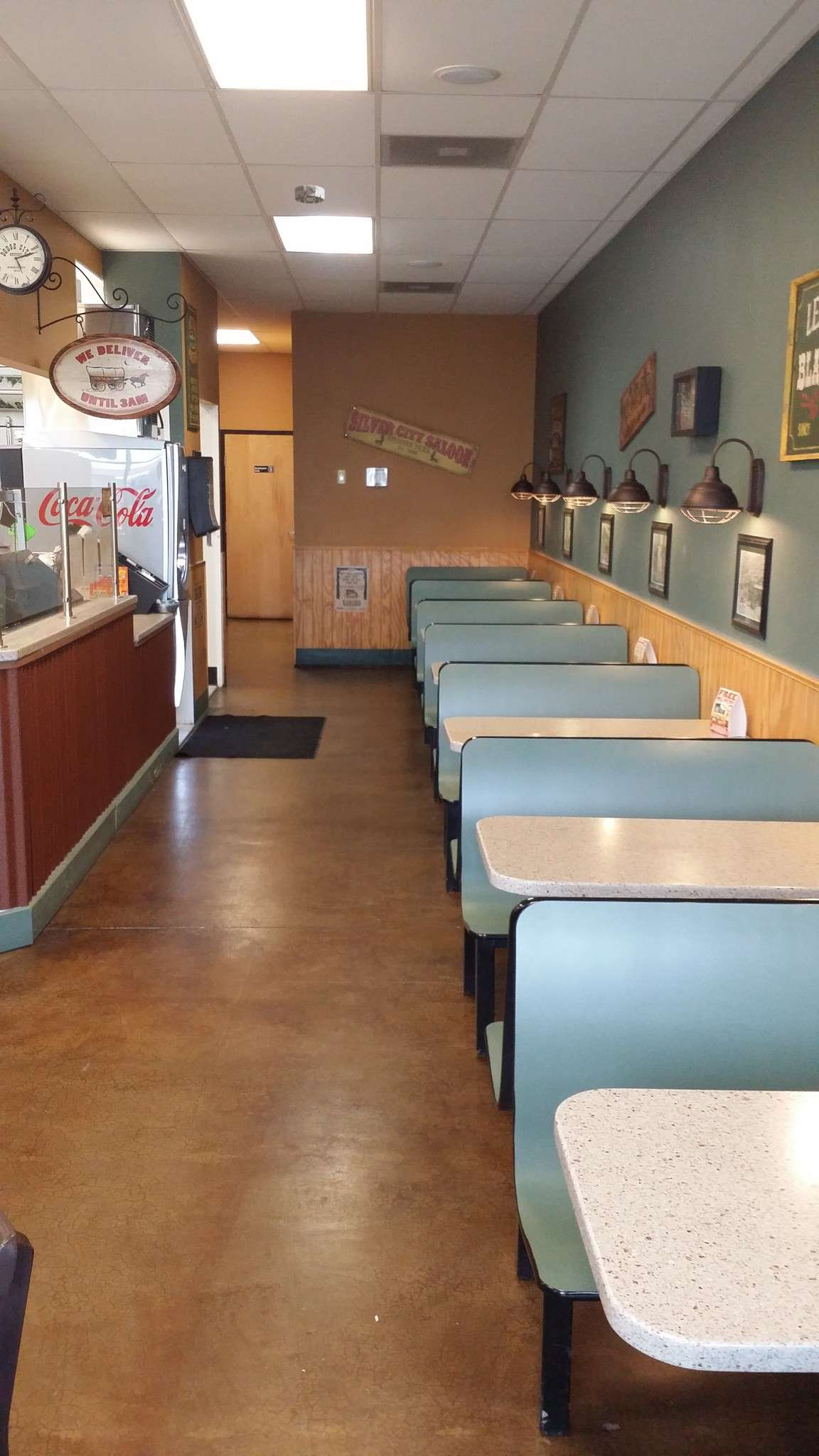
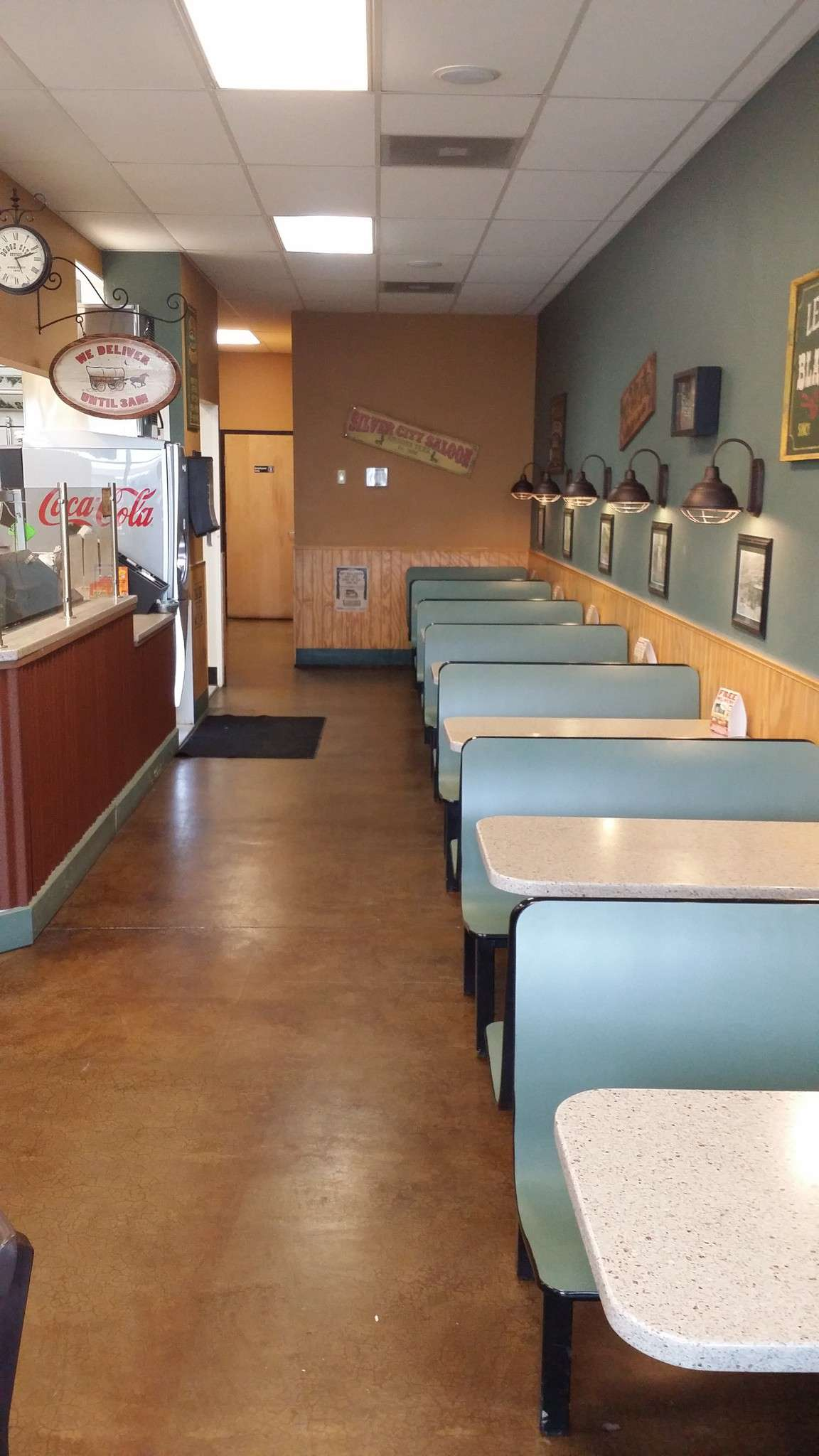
- smoke detector (309, 193)
